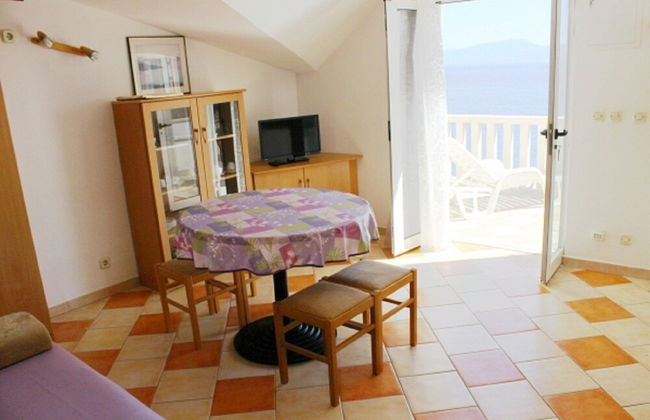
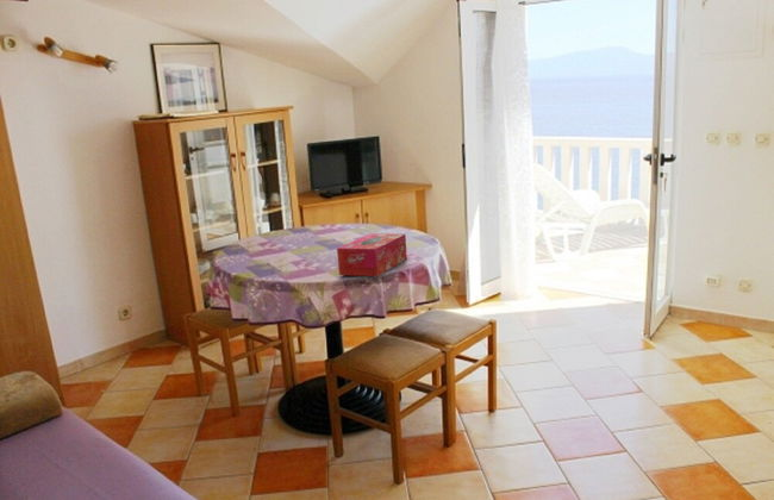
+ tissue box (373, 254)
